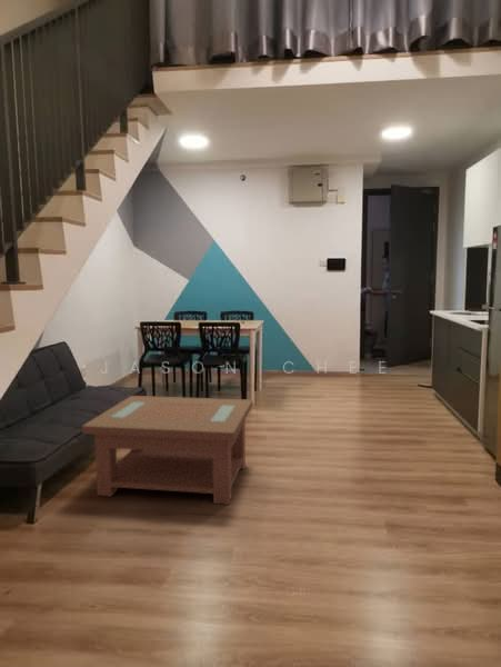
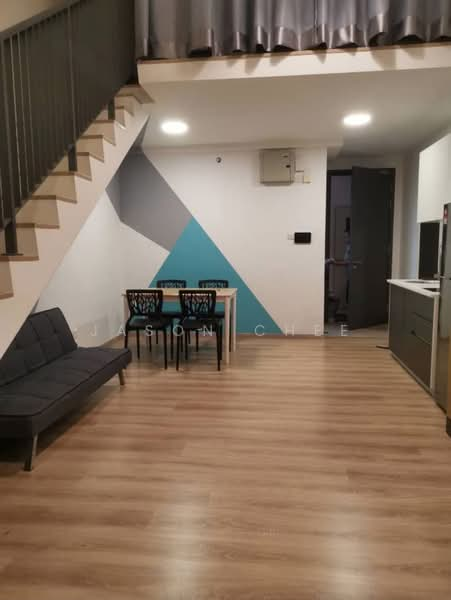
- coffee table (176, 445)
